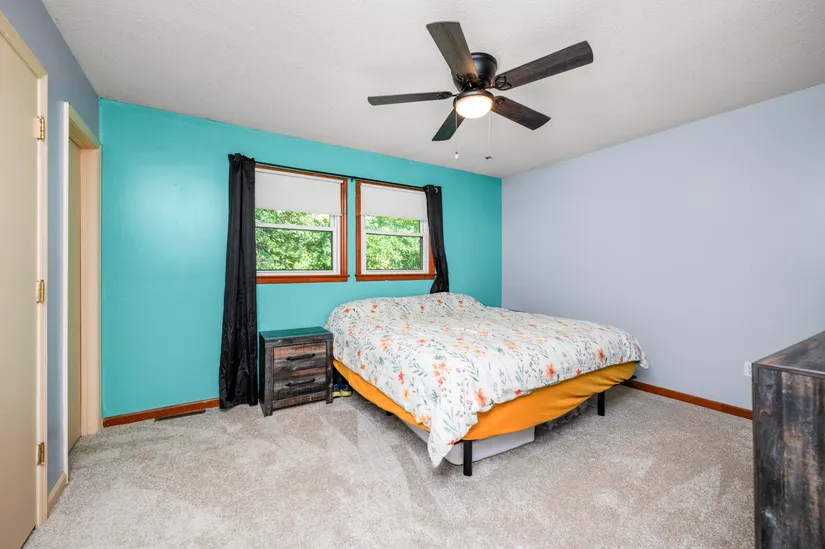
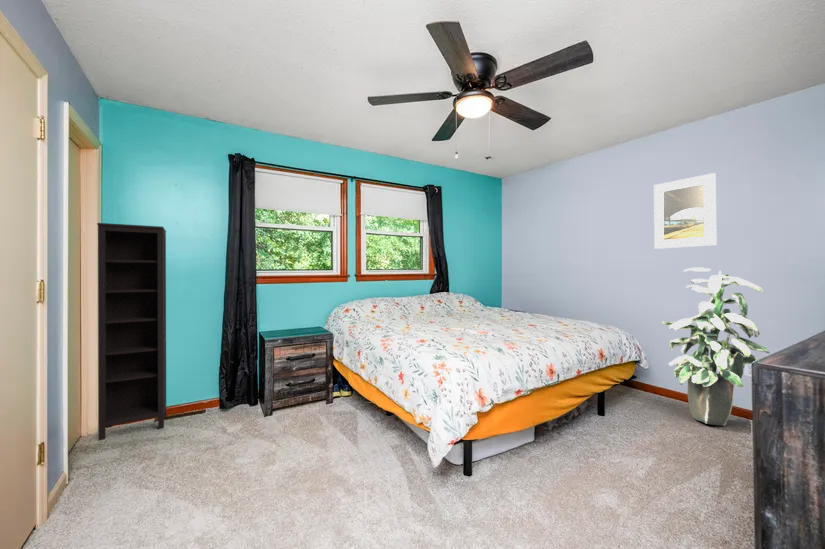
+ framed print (683, 213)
+ bookcase (134, 327)
+ indoor plant (709, 343)
